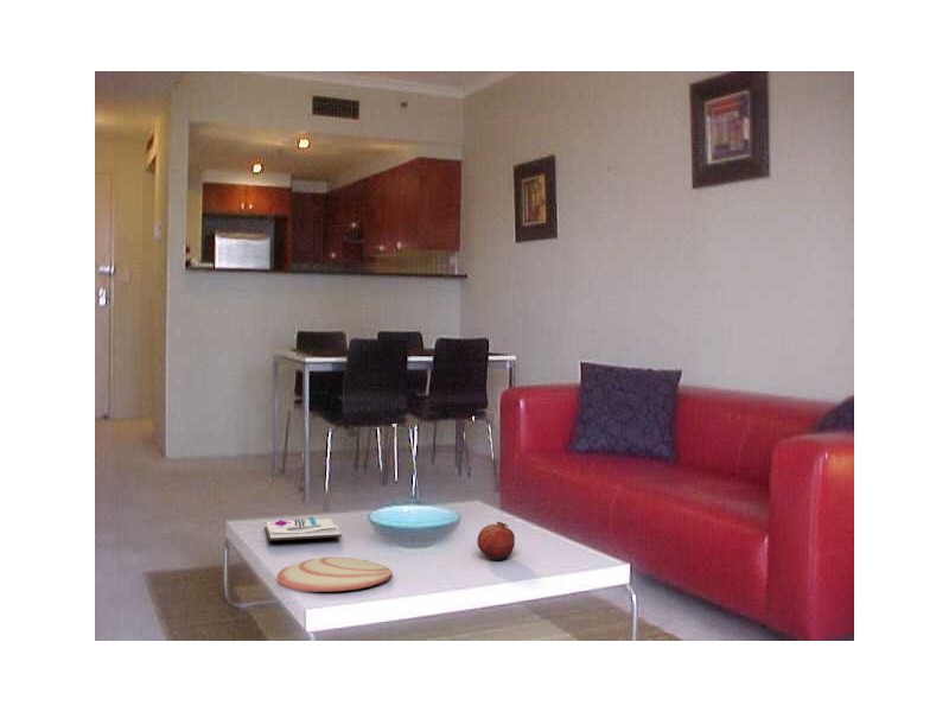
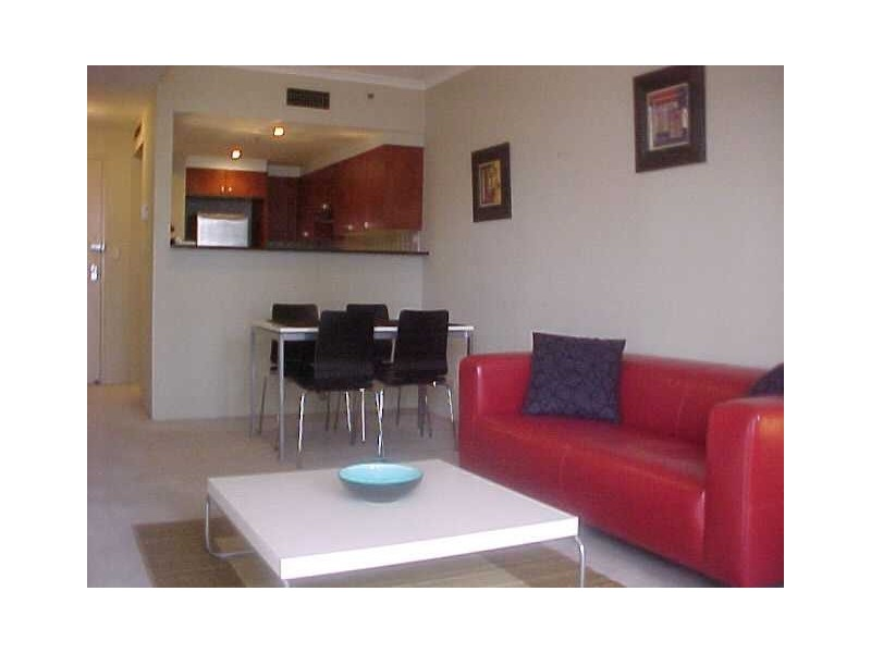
- book (301, 528)
- plate (335, 570)
- fruit (496, 539)
